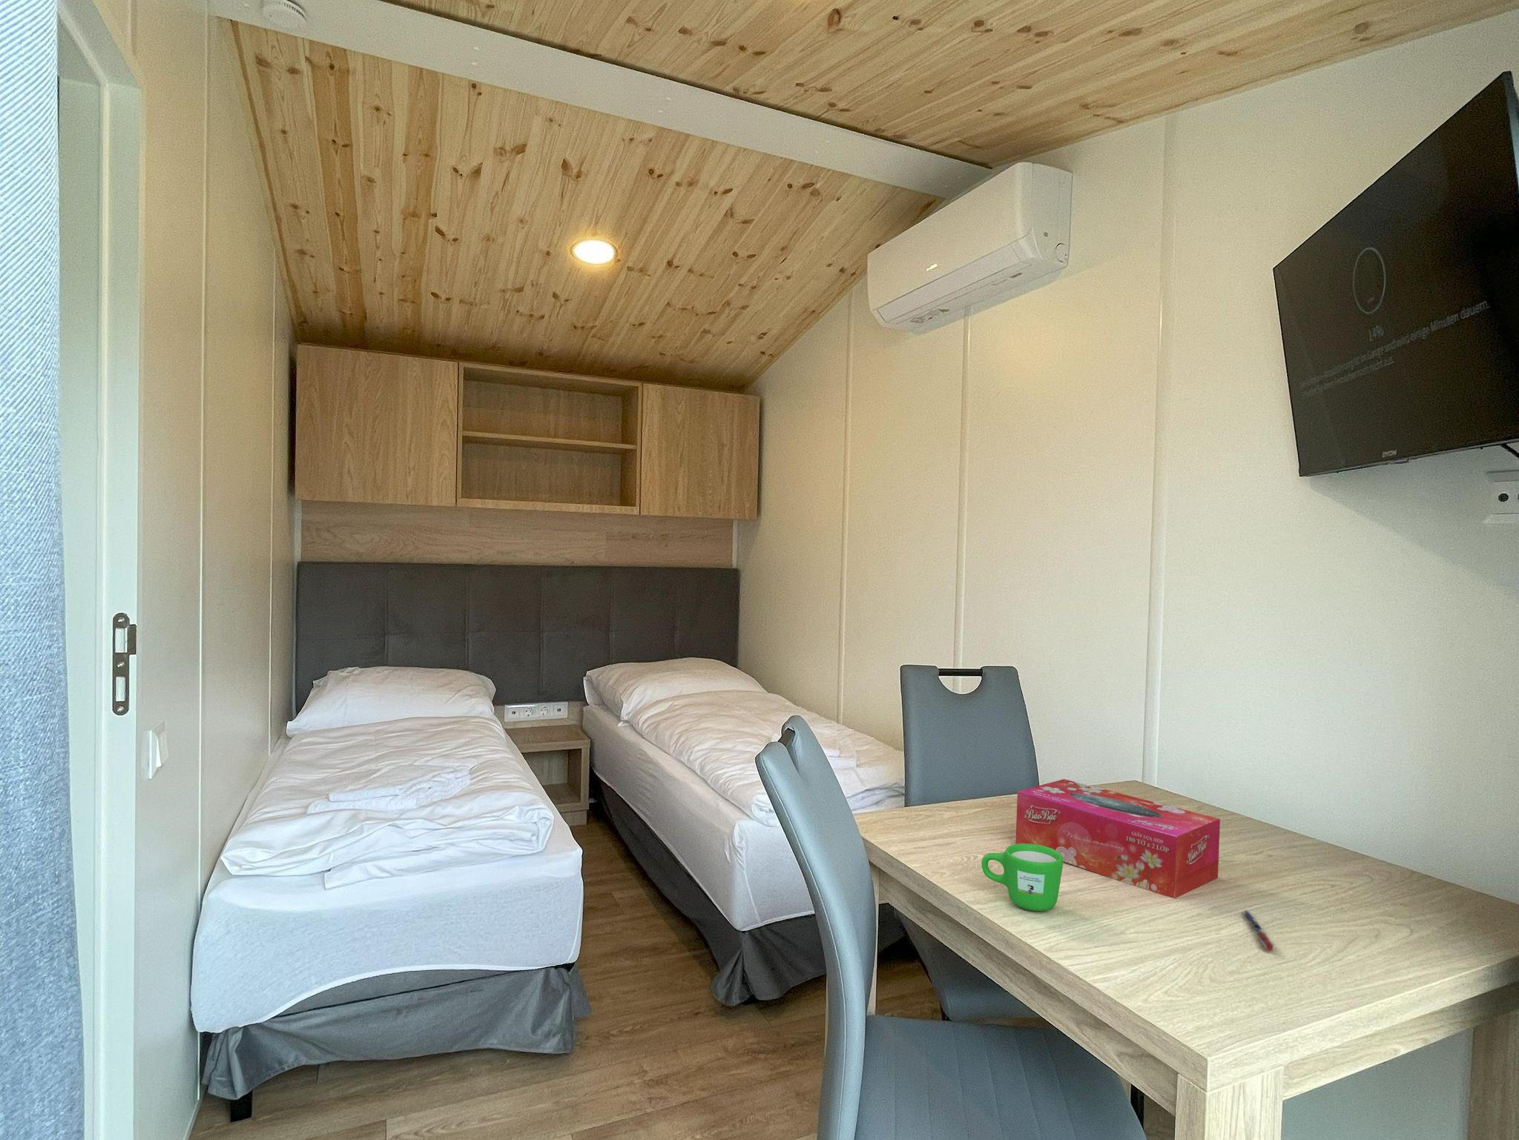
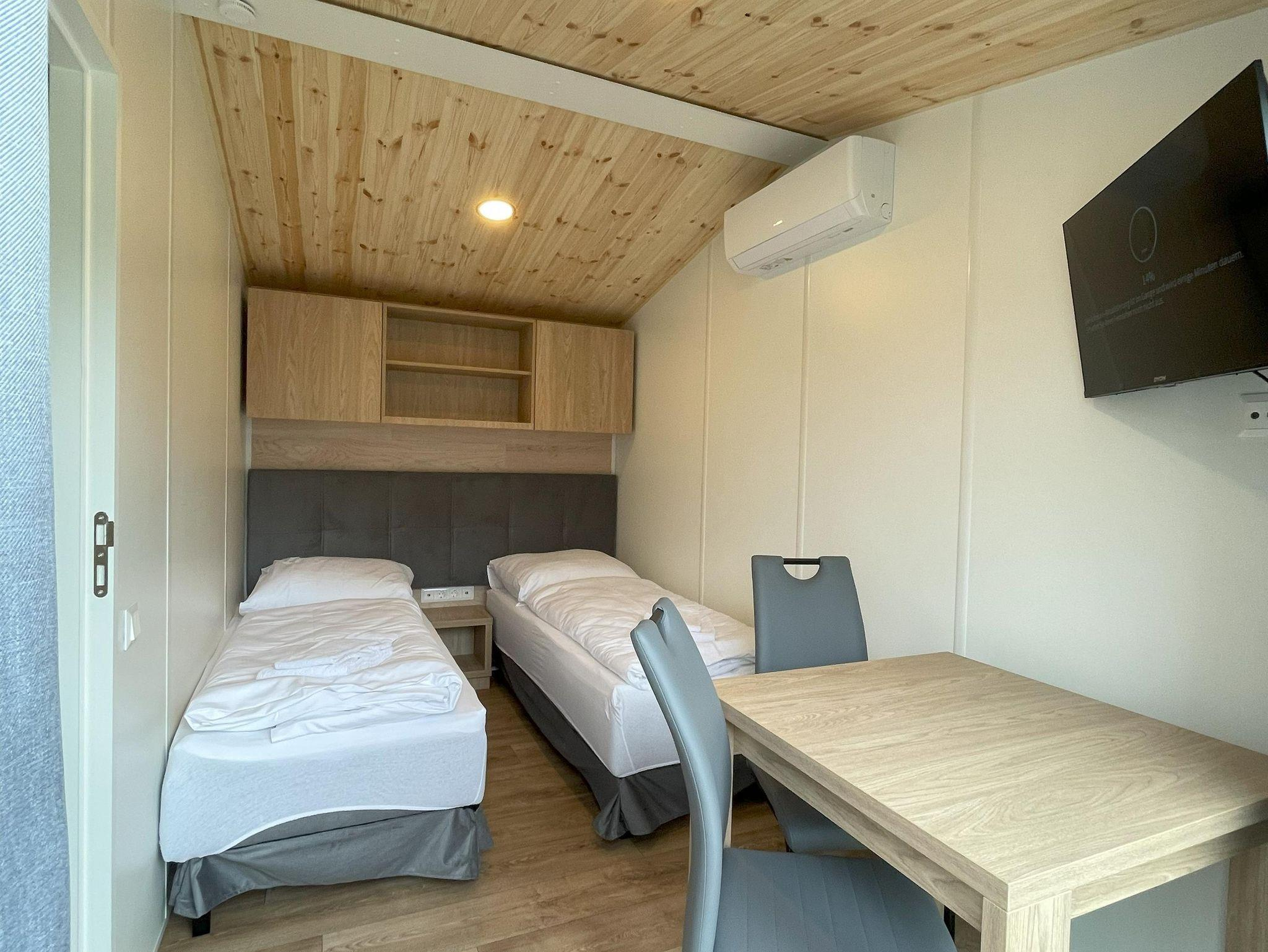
- pen (1257, 927)
- tissue box (1113, 832)
- mug (1021, 875)
